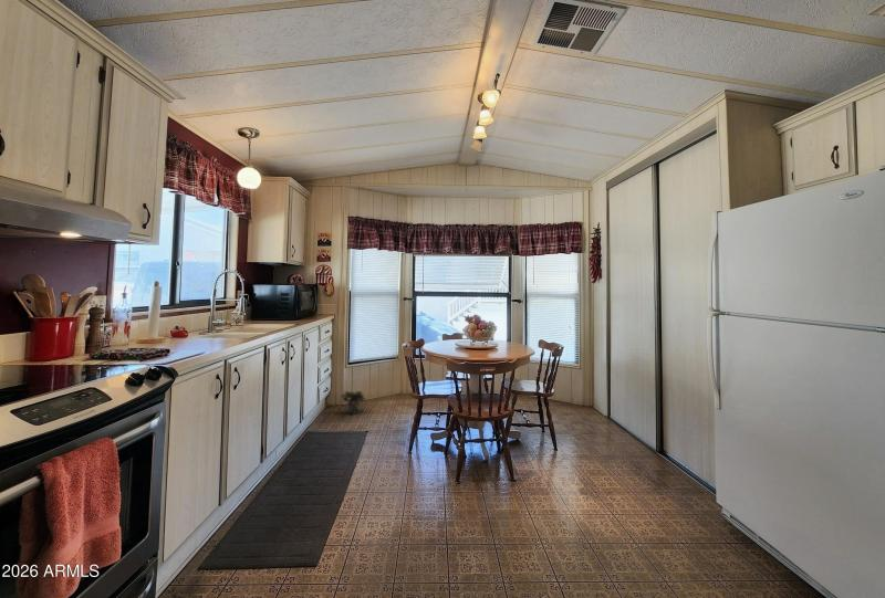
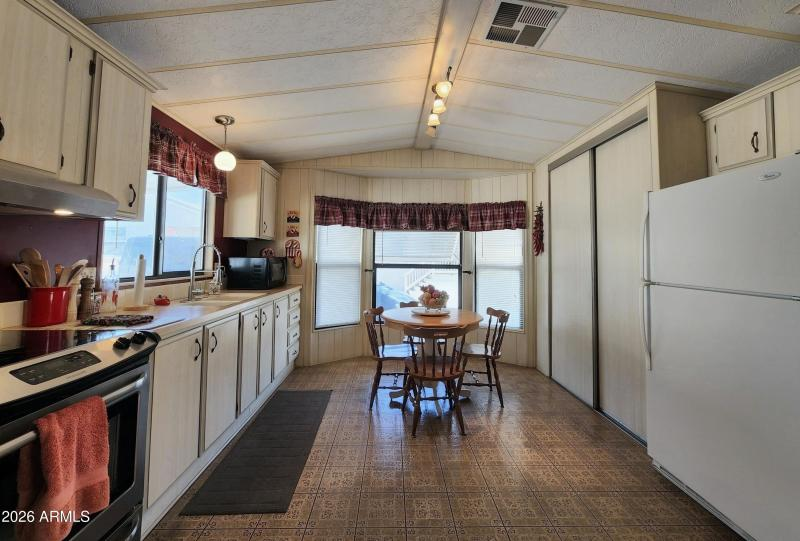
- potted plant (353, 401)
